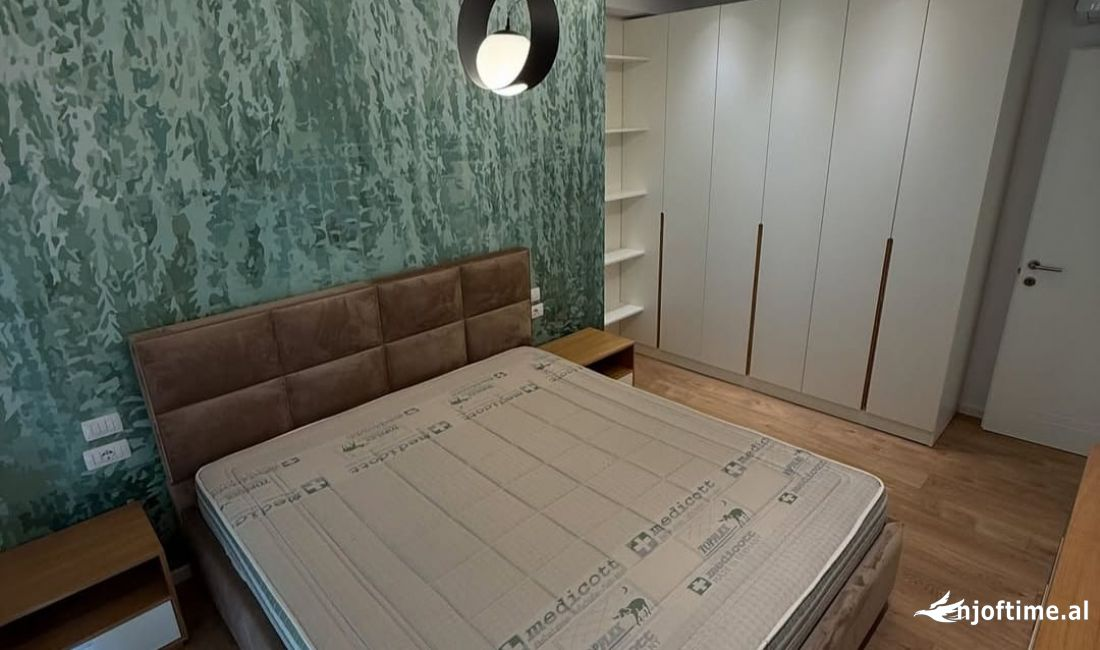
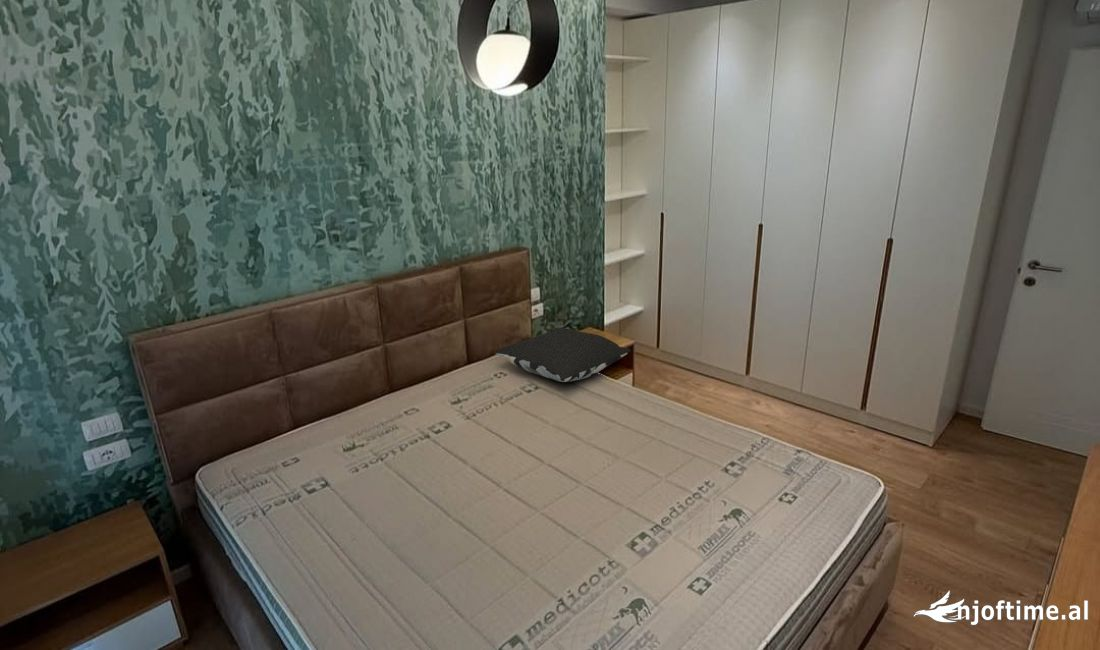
+ pillow (562, 352)
